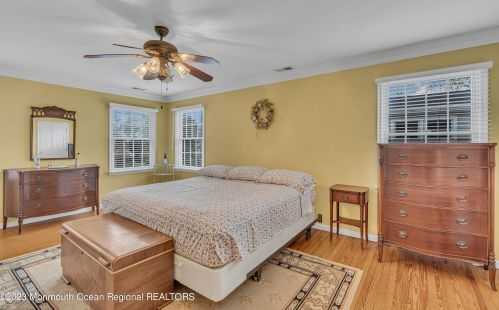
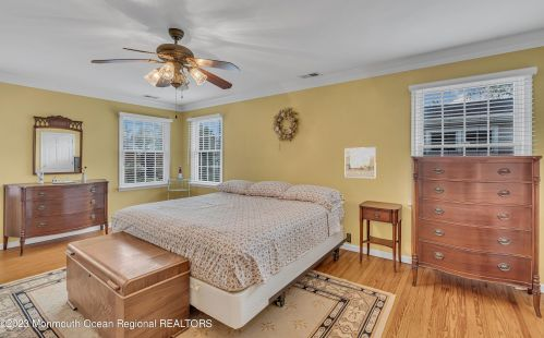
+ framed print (360, 162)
